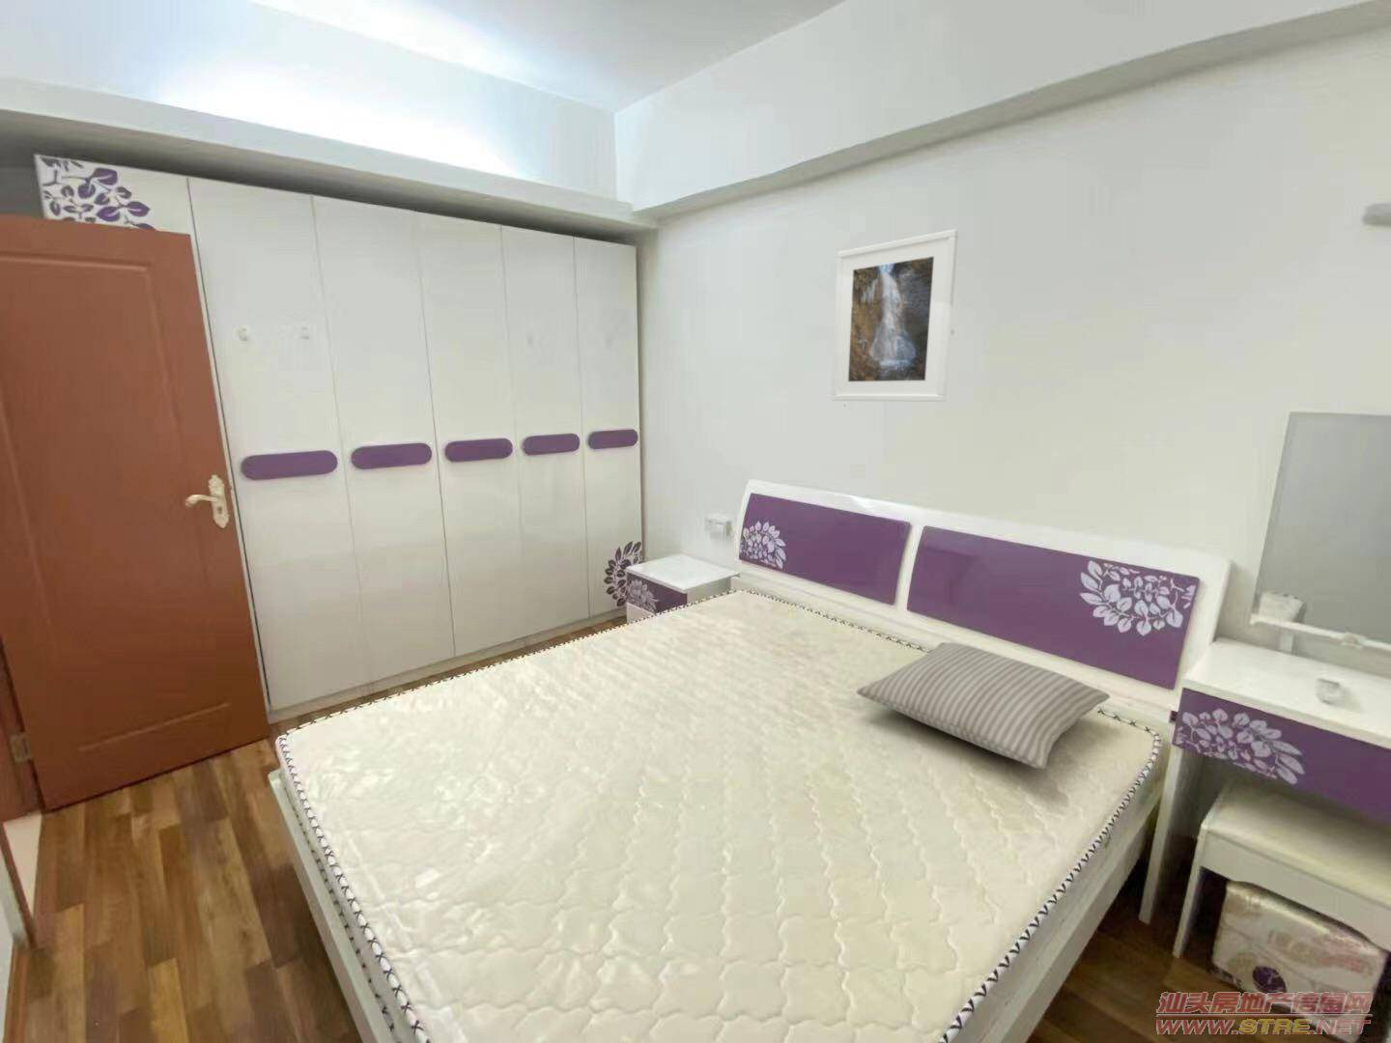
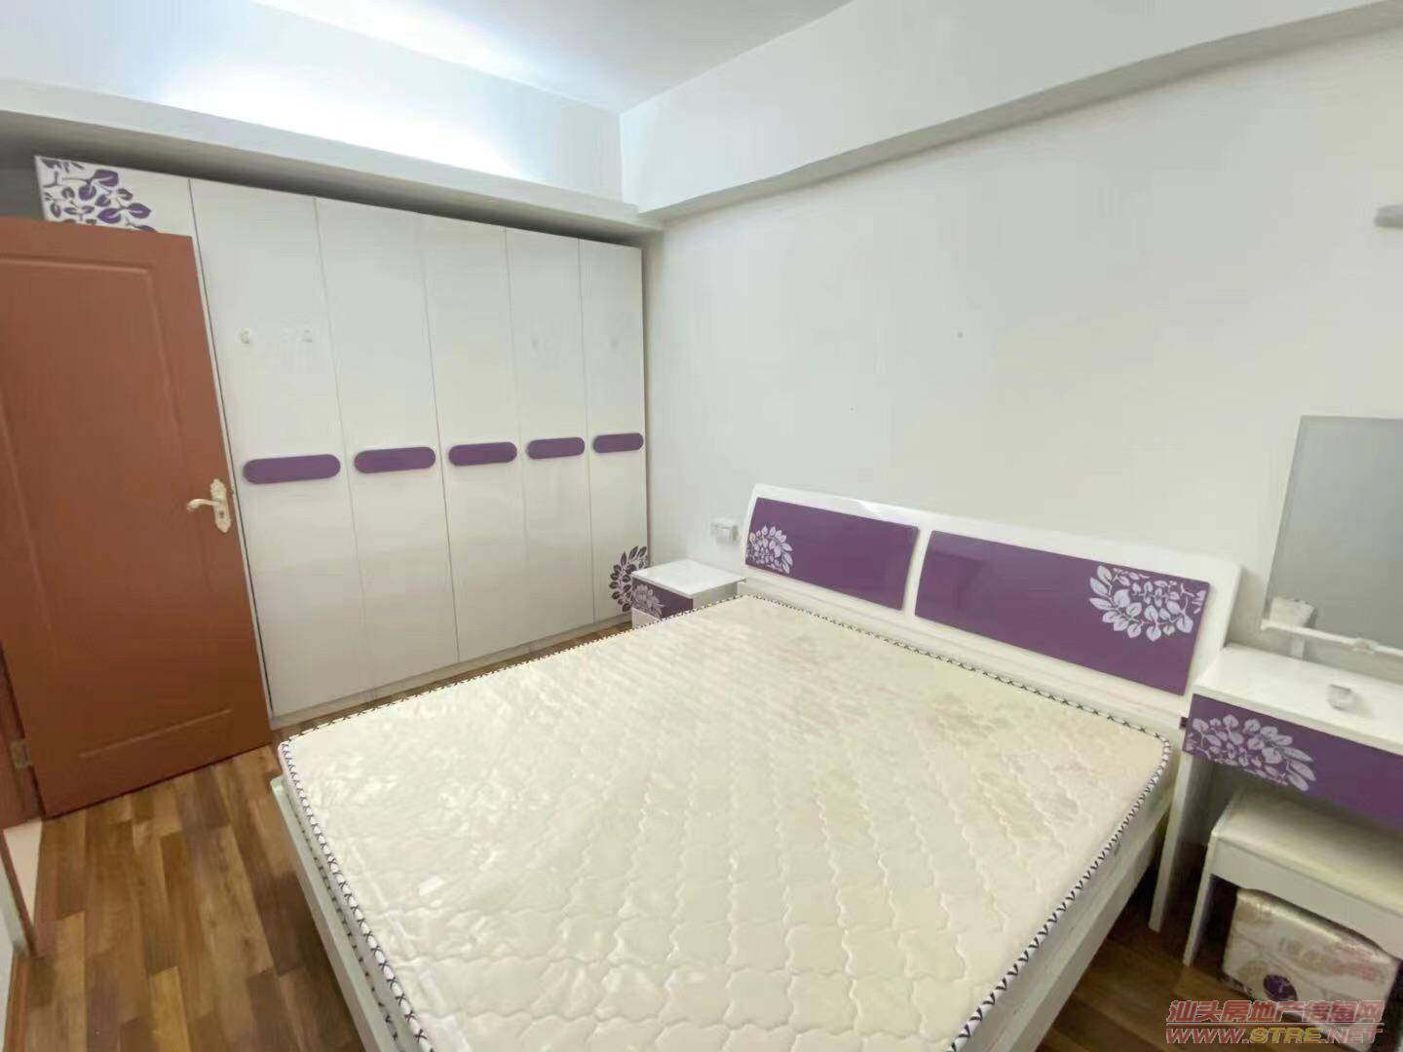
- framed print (888, 322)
- pillow (981, 694)
